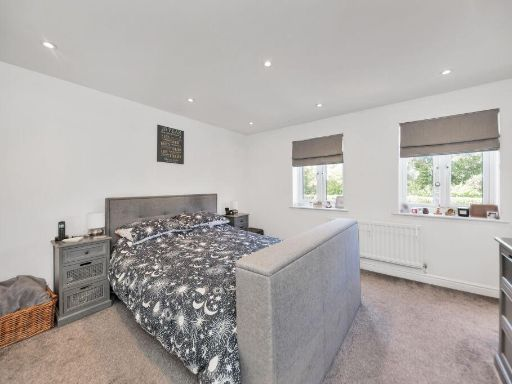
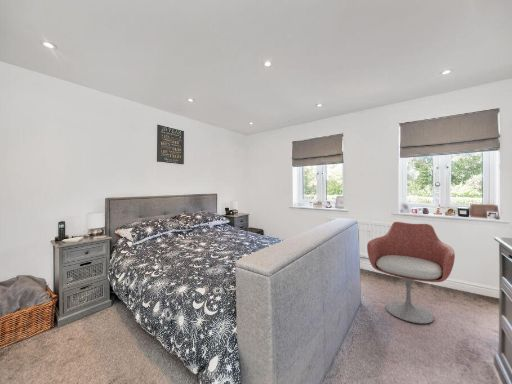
+ armchair (408, 269)
